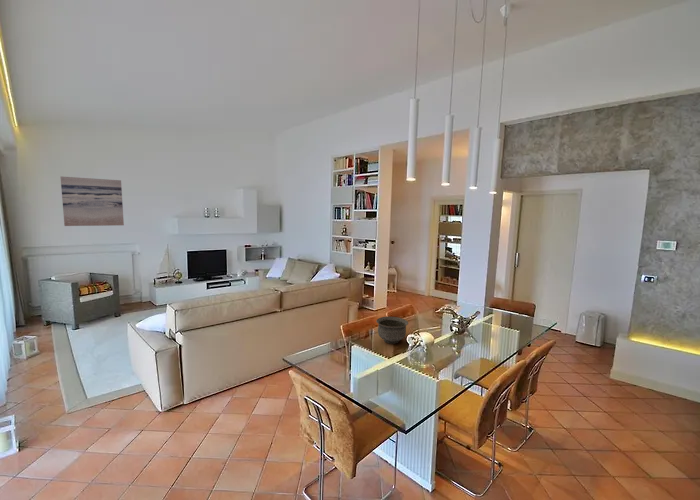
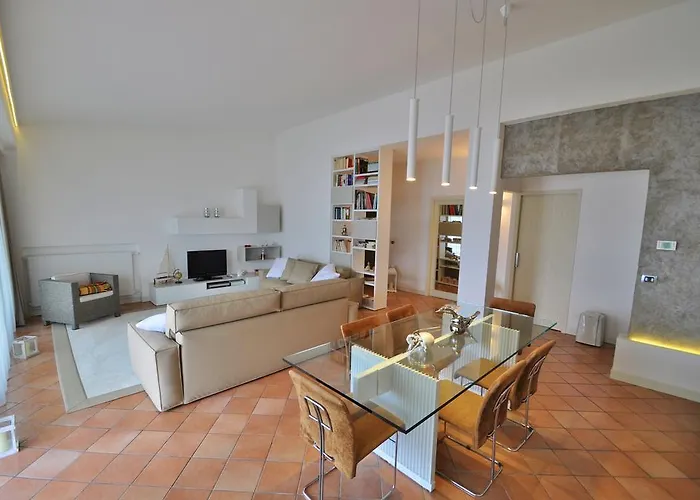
- wall art (93, 202)
- bowl (391, 331)
